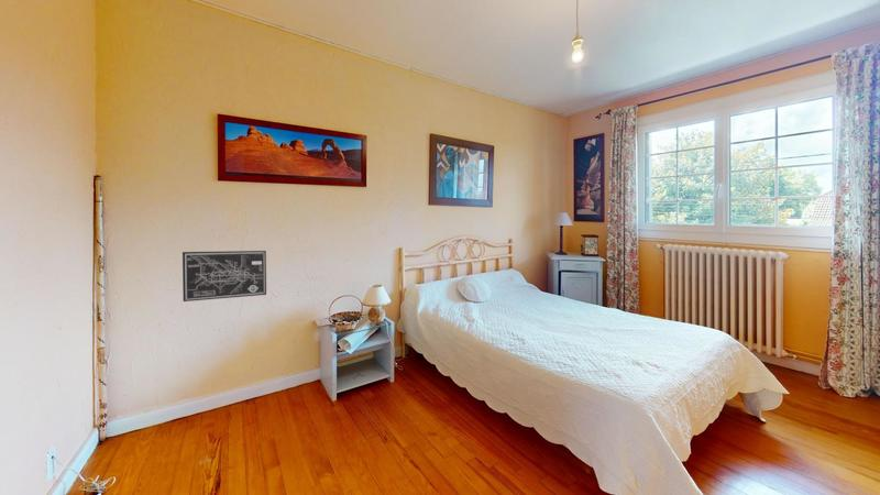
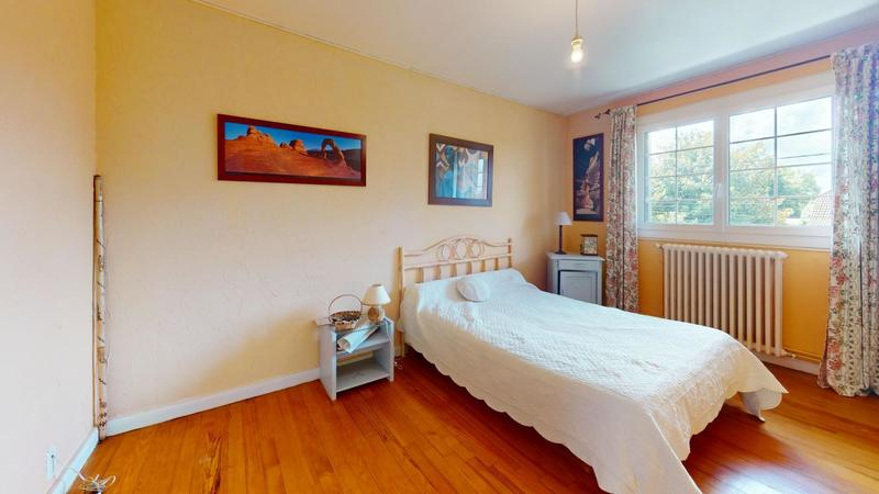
- wall art (227, 274)
